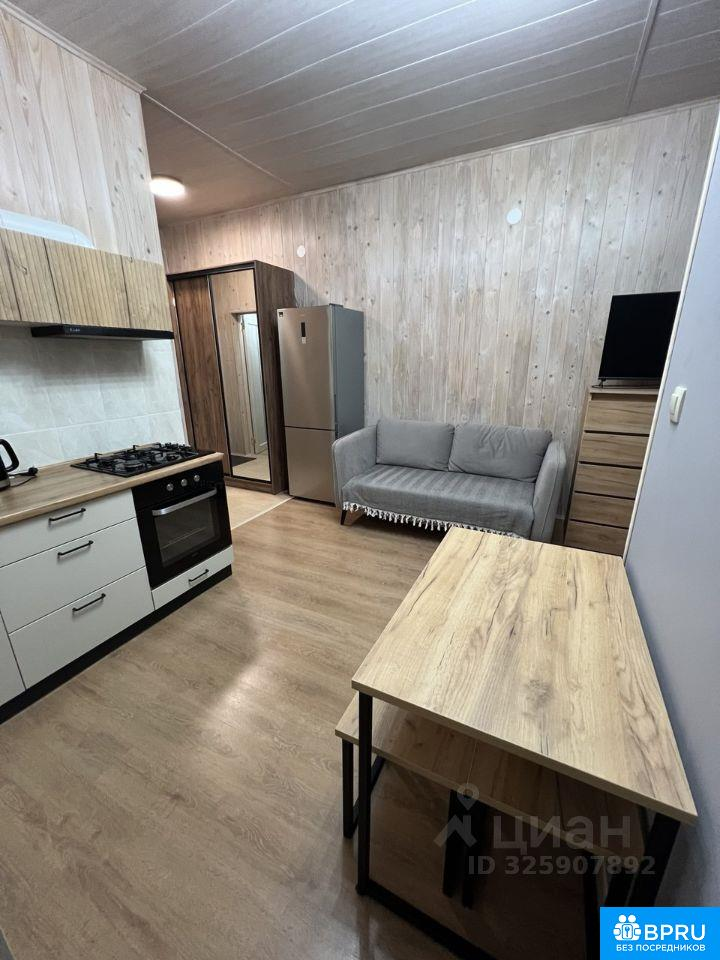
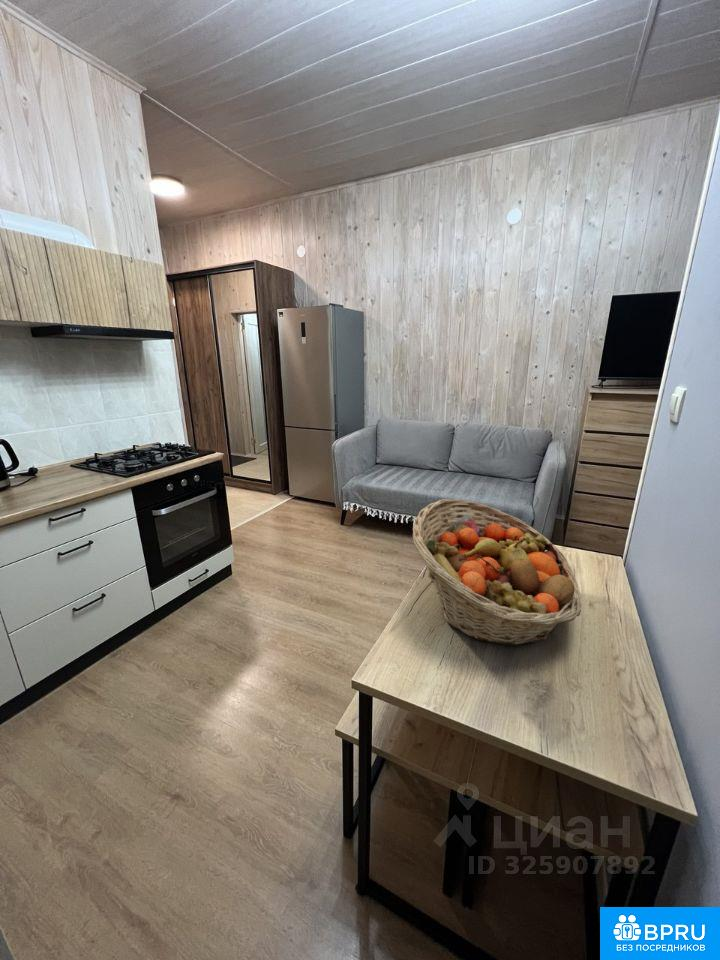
+ fruit basket (492, 562)
